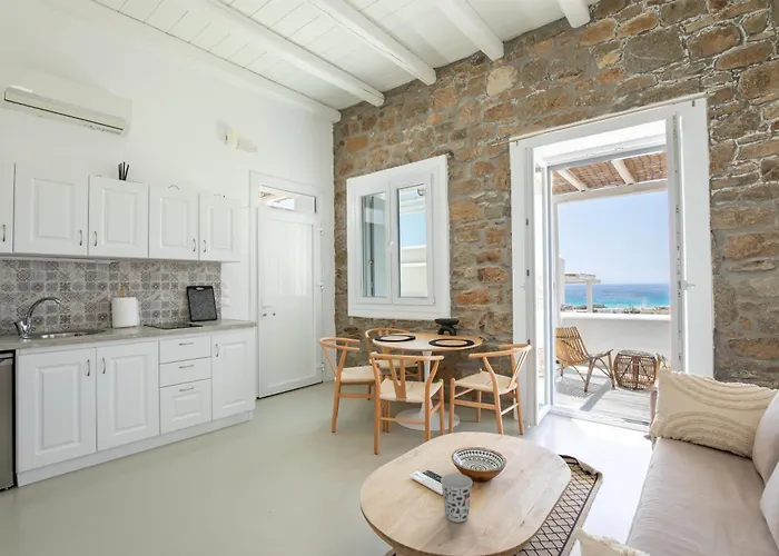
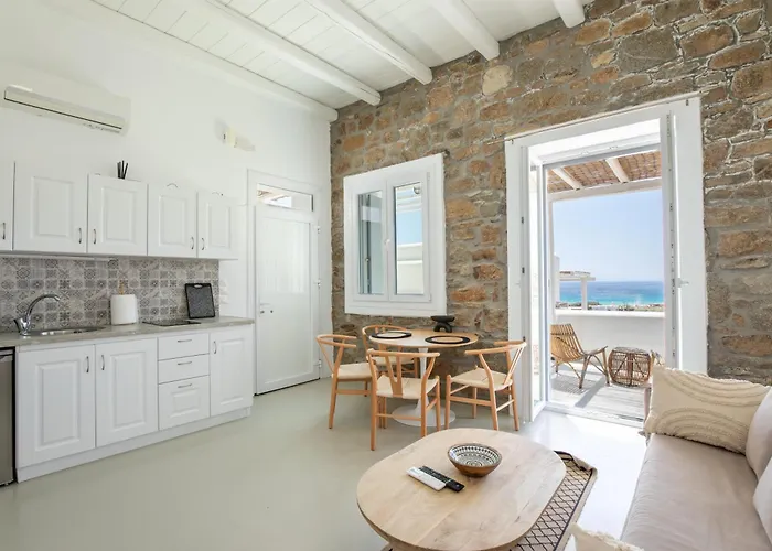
- cup (456, 498)
